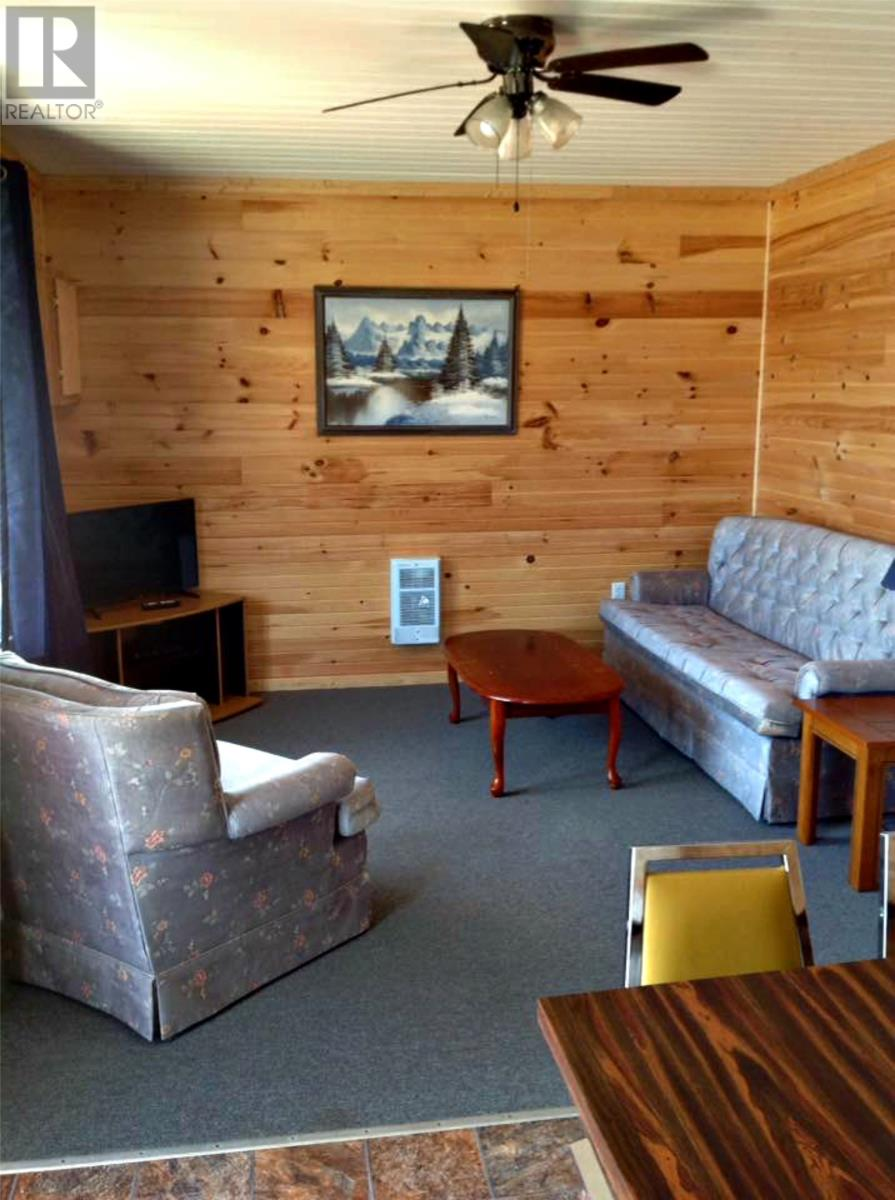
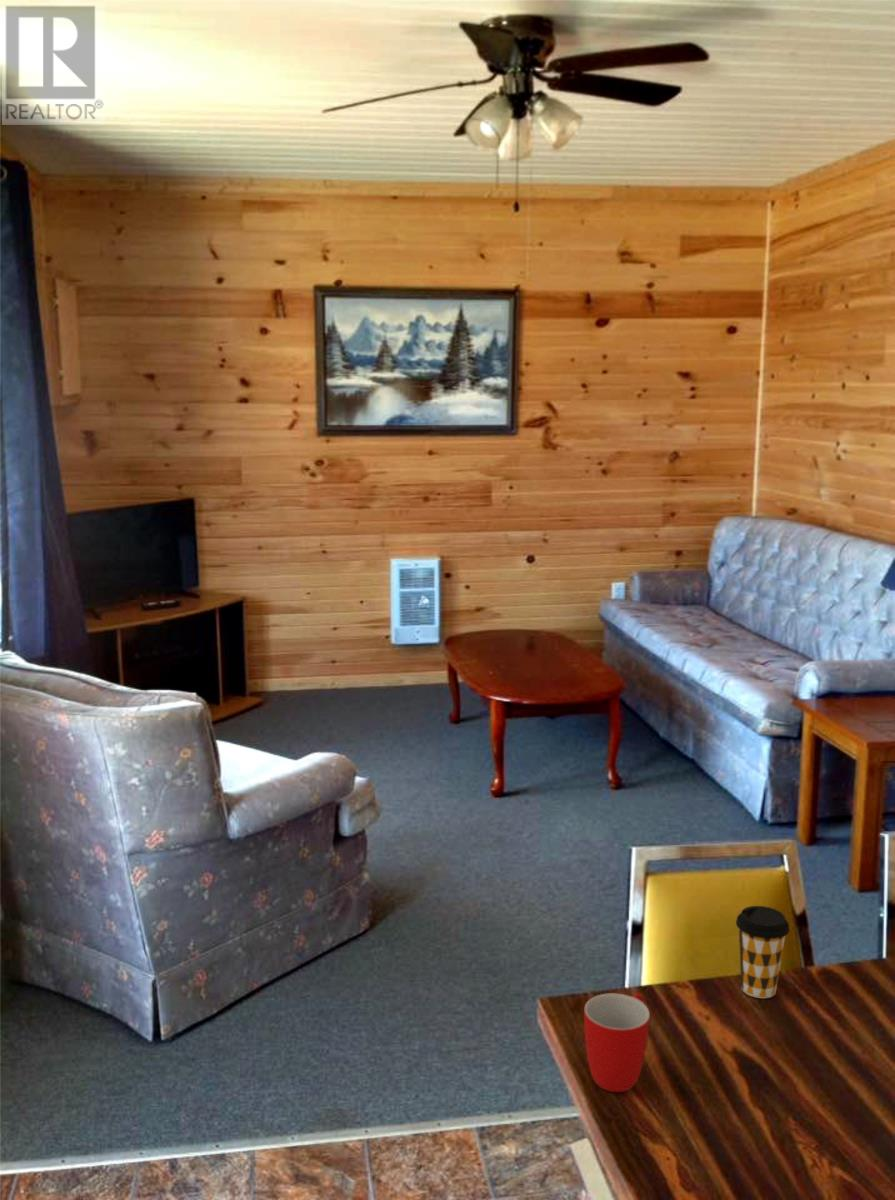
+ coffee cup (760, 952)
+ mug (621, 1039)
